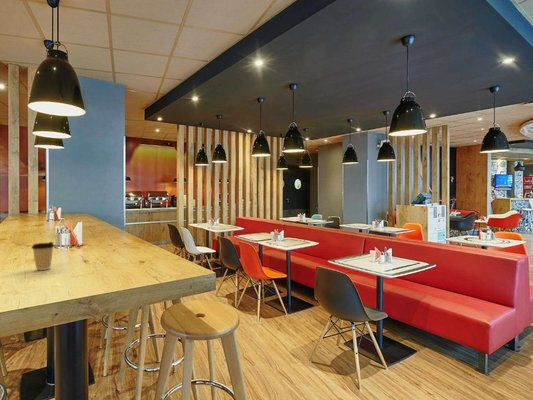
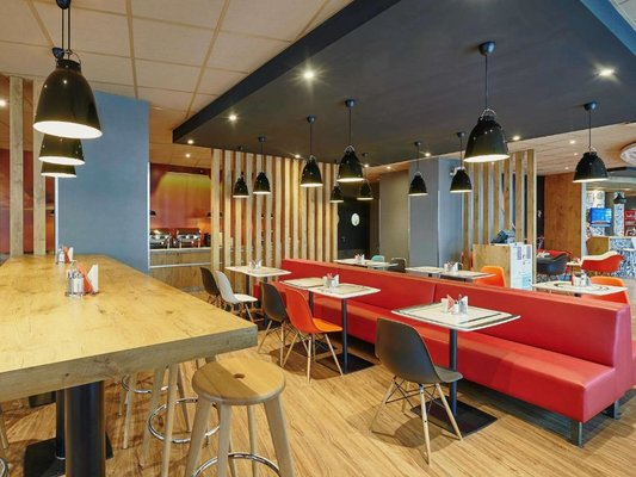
- coffee cup (43, 255)
